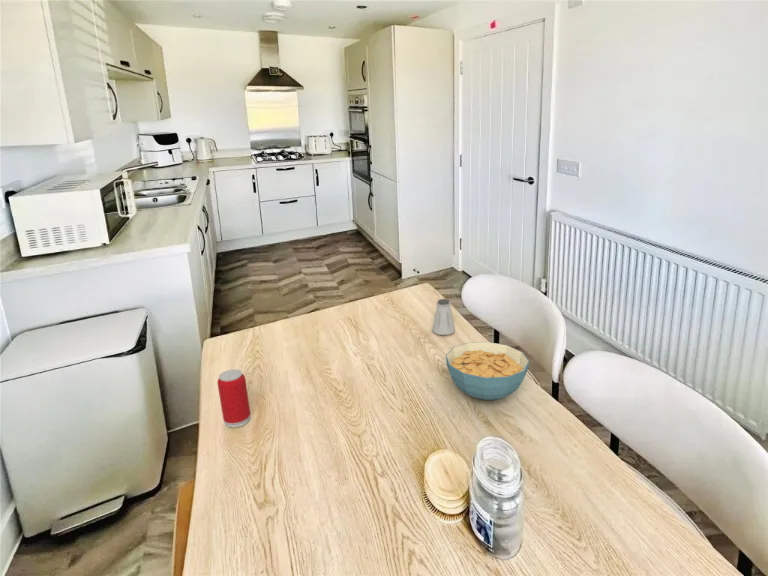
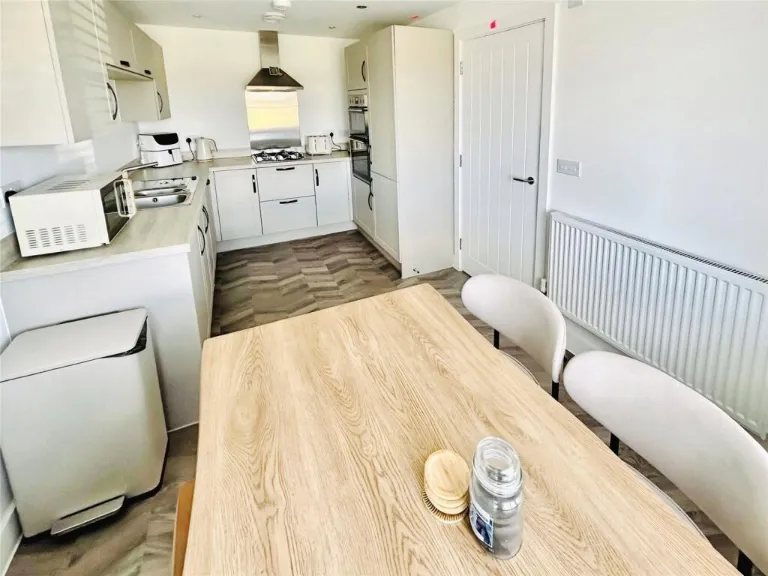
- saltshaker (443, 315)
- cereal bowl (486, 376)
- beverage can (234, 397)
